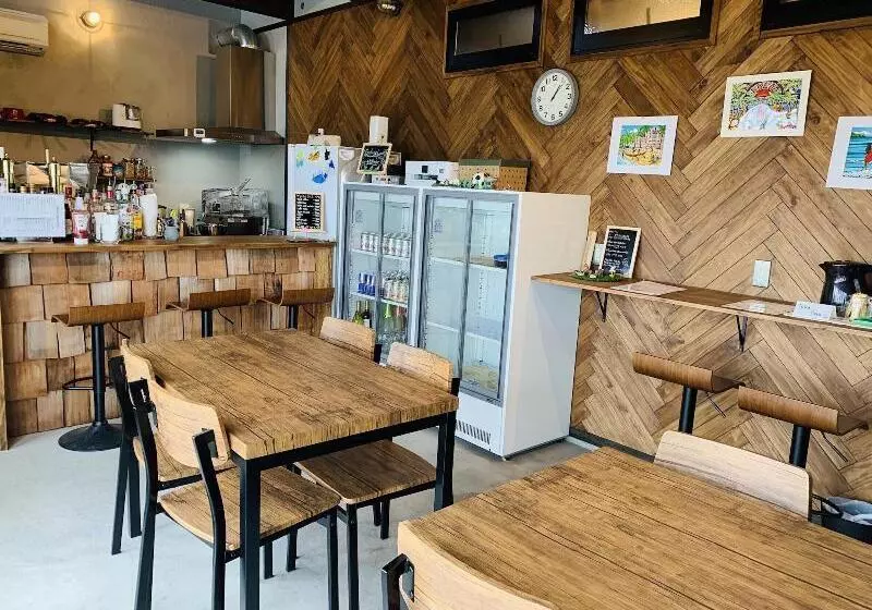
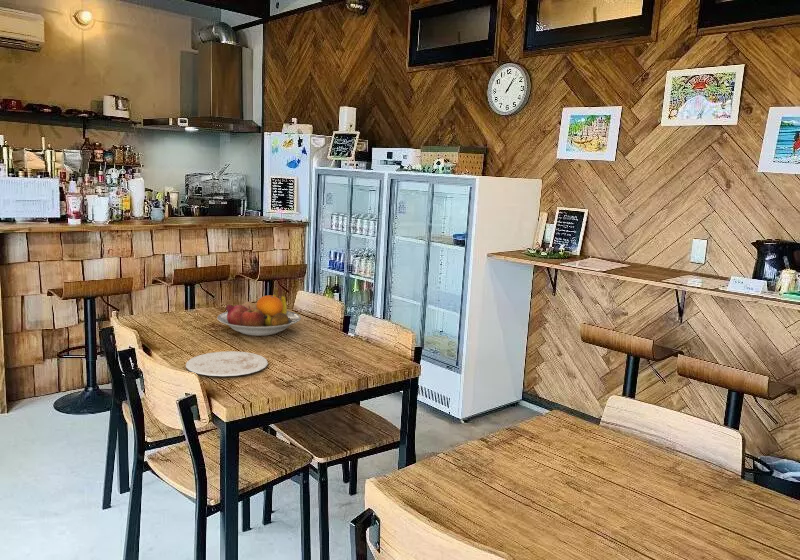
+ fruit bowl (259, 313)
+ plate (227, 364)
